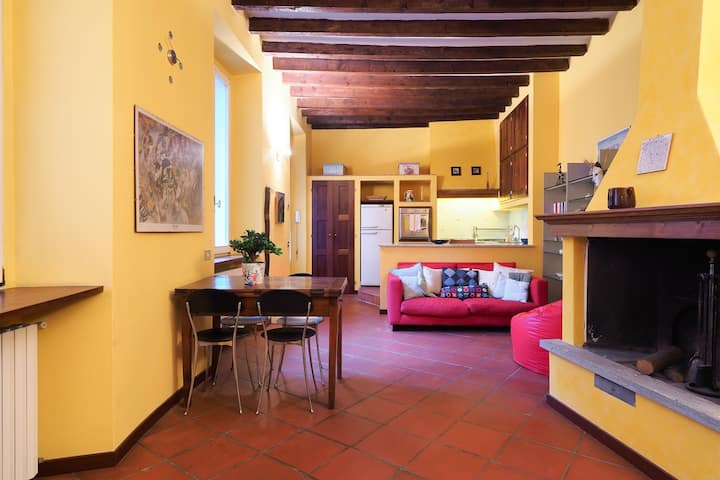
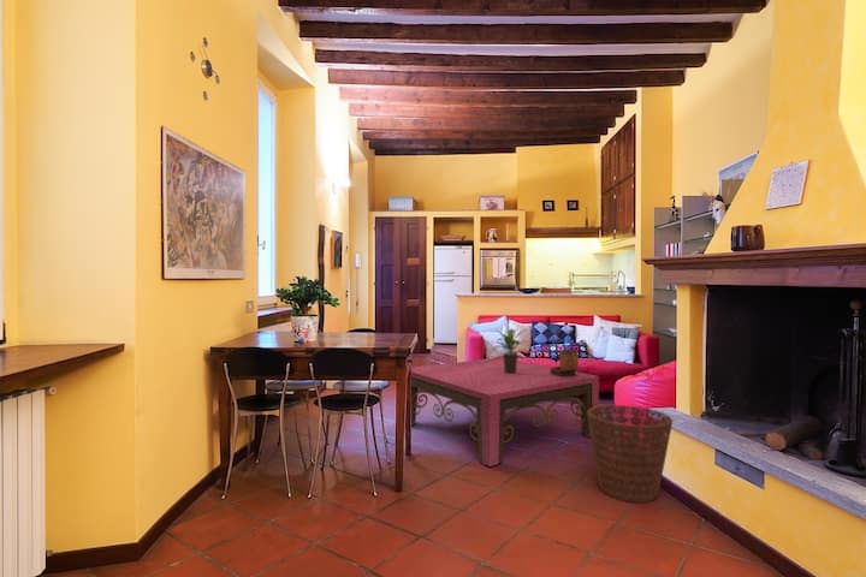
+ decorative box (563, 361)
+ basket (628, 452)
+ coffee table (496, 400)
+ potted plant (510, 350)
